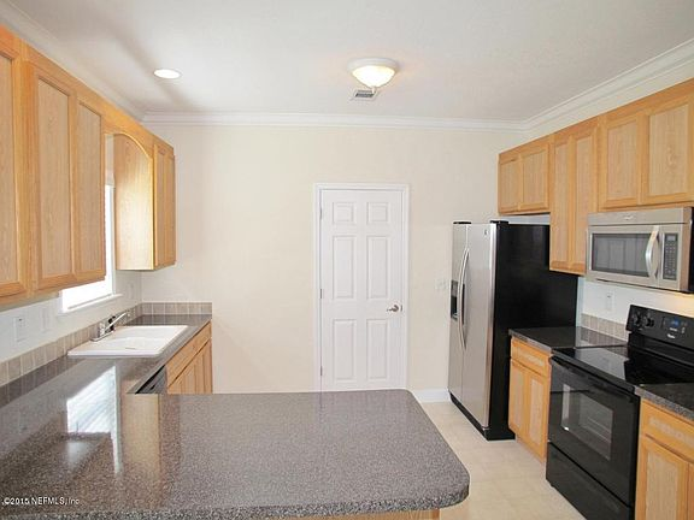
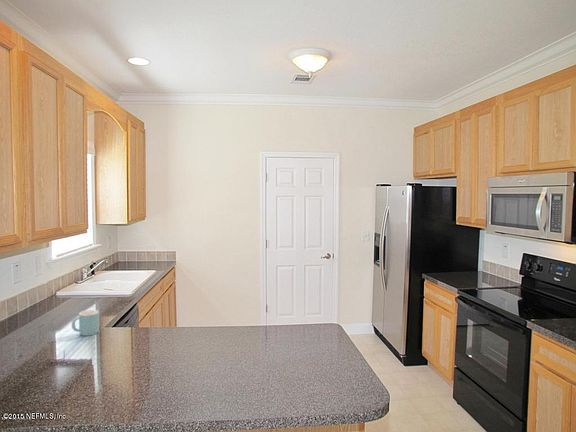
+ mug (85, 323)
